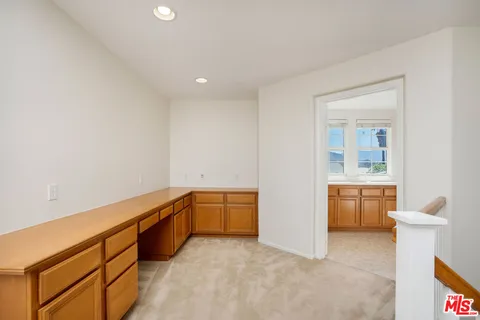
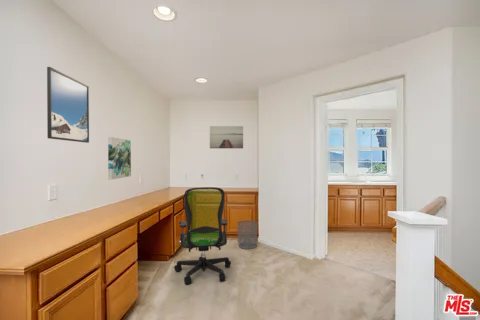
+ wall art (120, 158)
+ wall art (226, 137)
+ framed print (70, 109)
+ office chair (203, 228)
+ waste bin (247, 234)
